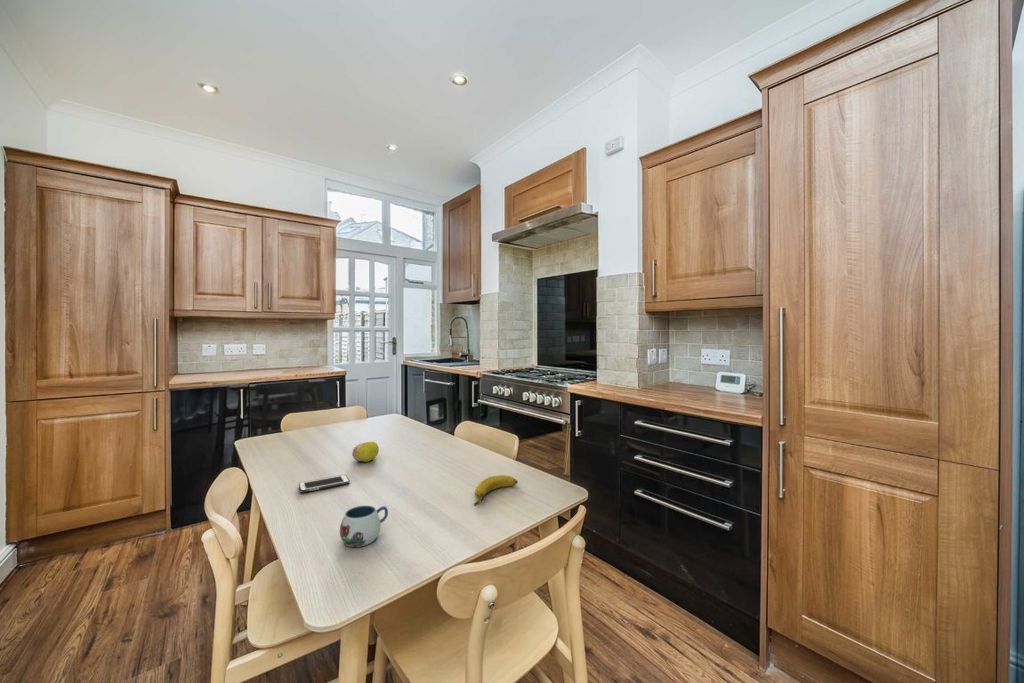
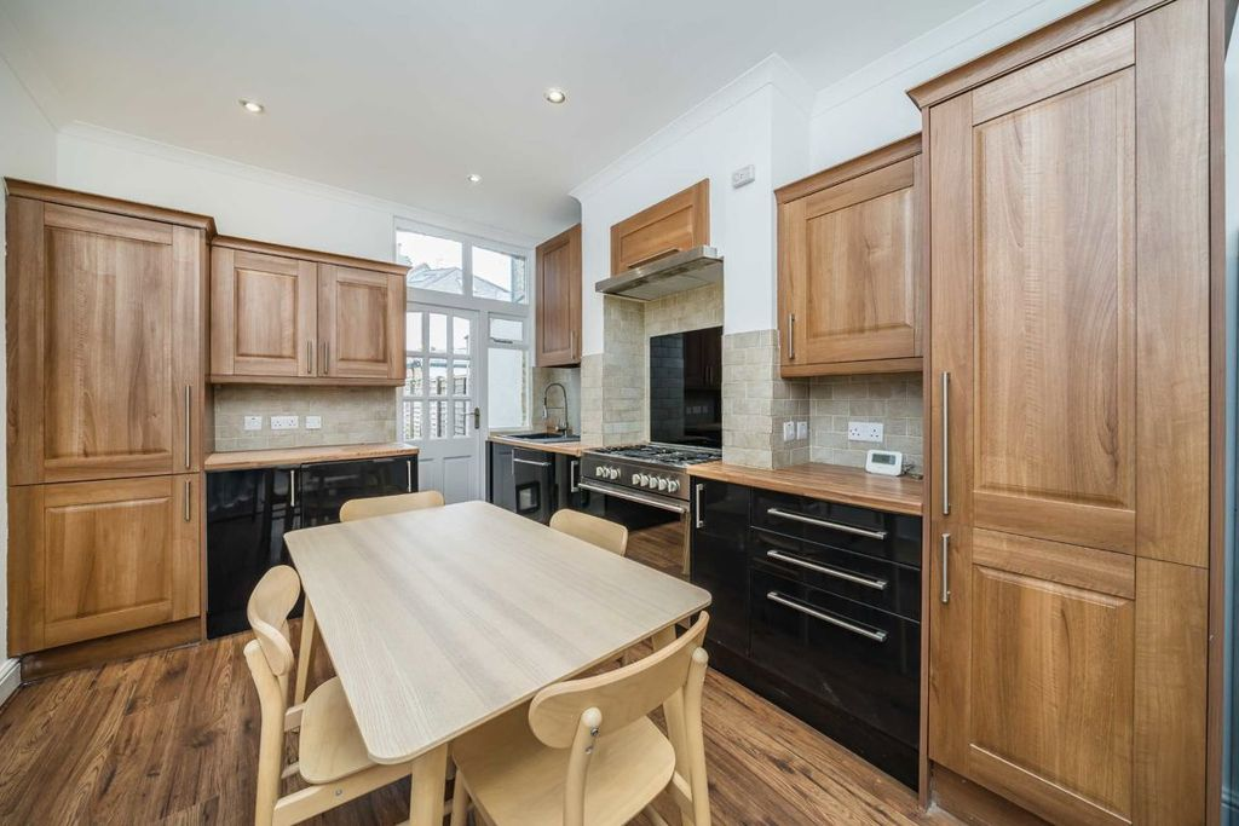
- cell phone (324, 483)
- mug (365, 523)
- banana (491, 486)
- fruit (365, 450)
